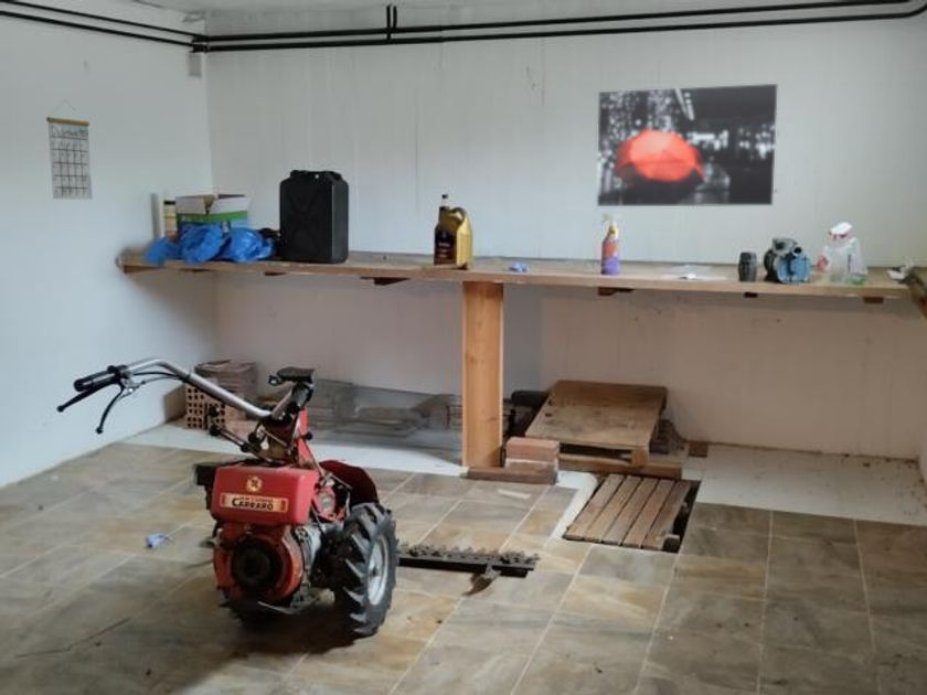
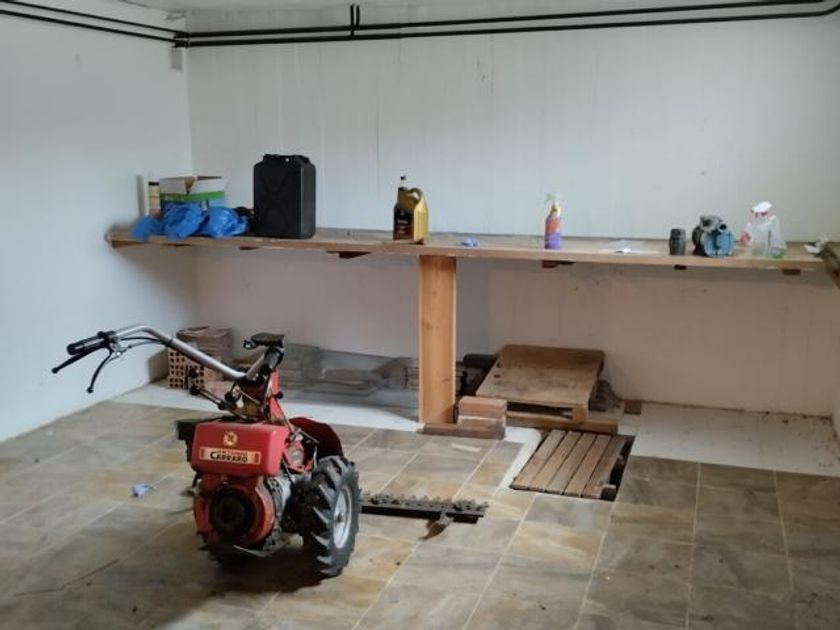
- wall art (683, 147)
- calendar (70, 150)
